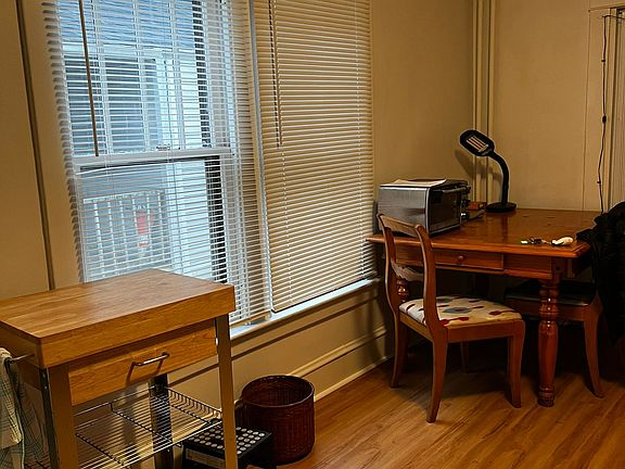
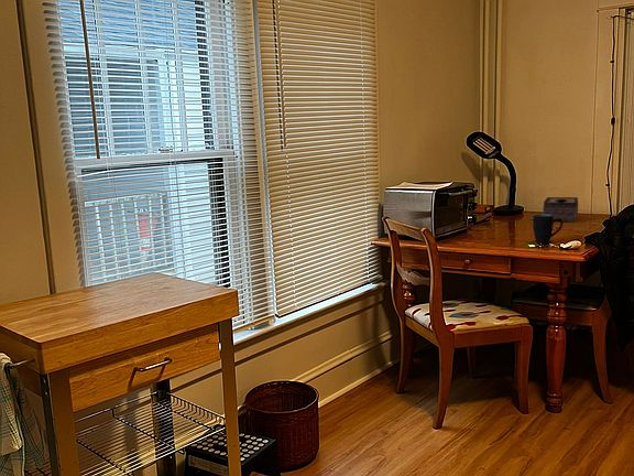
+ mug (547, 228)
+ tissue box (560, 208)
